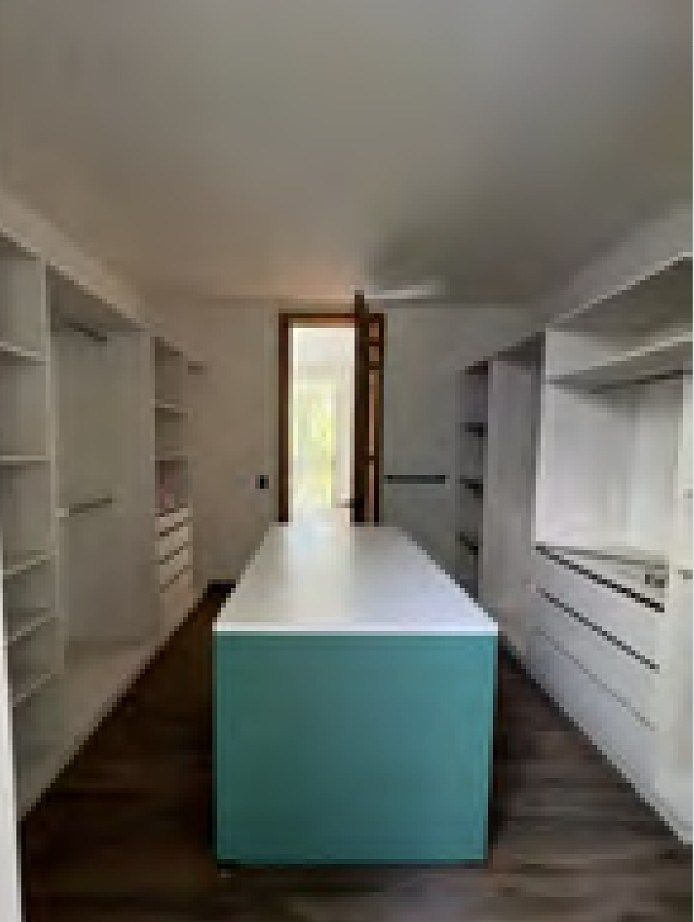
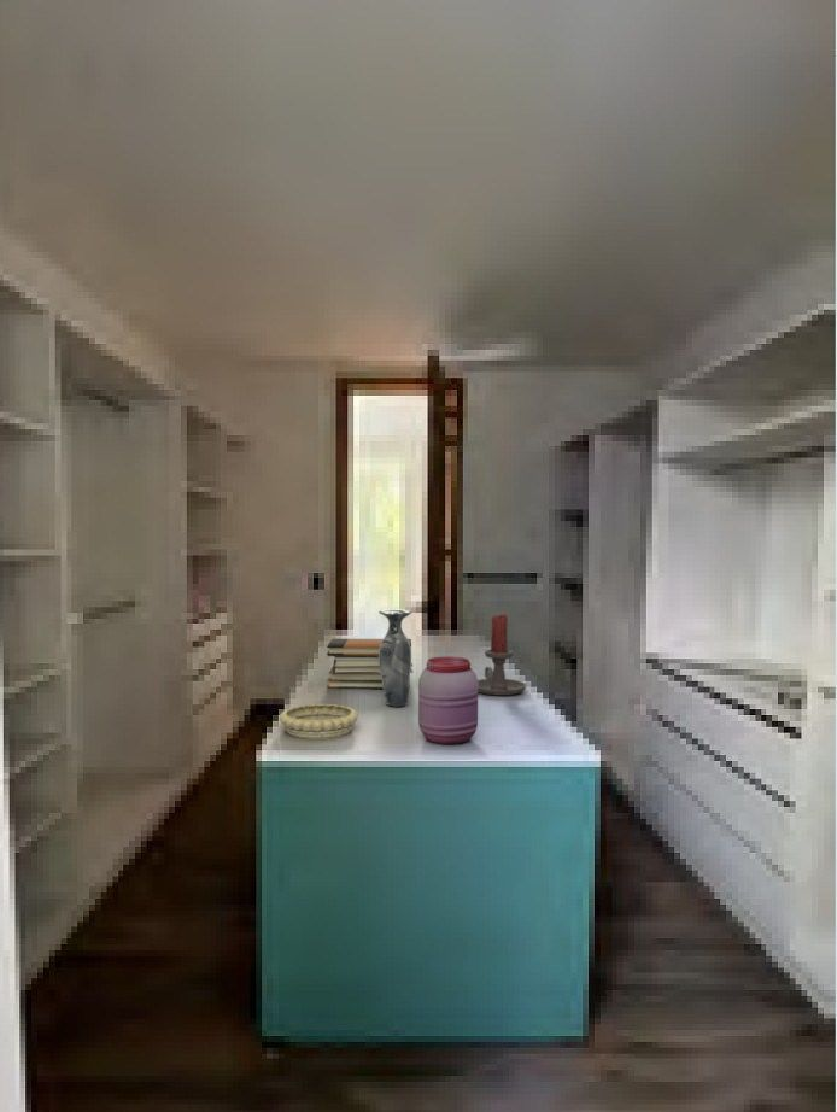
+ book stack (370, 662)
+ vase (394, 657)
+ decorative bowl (318, 721)
+ jar (447, 700)
+ candle holder (496, 650)
